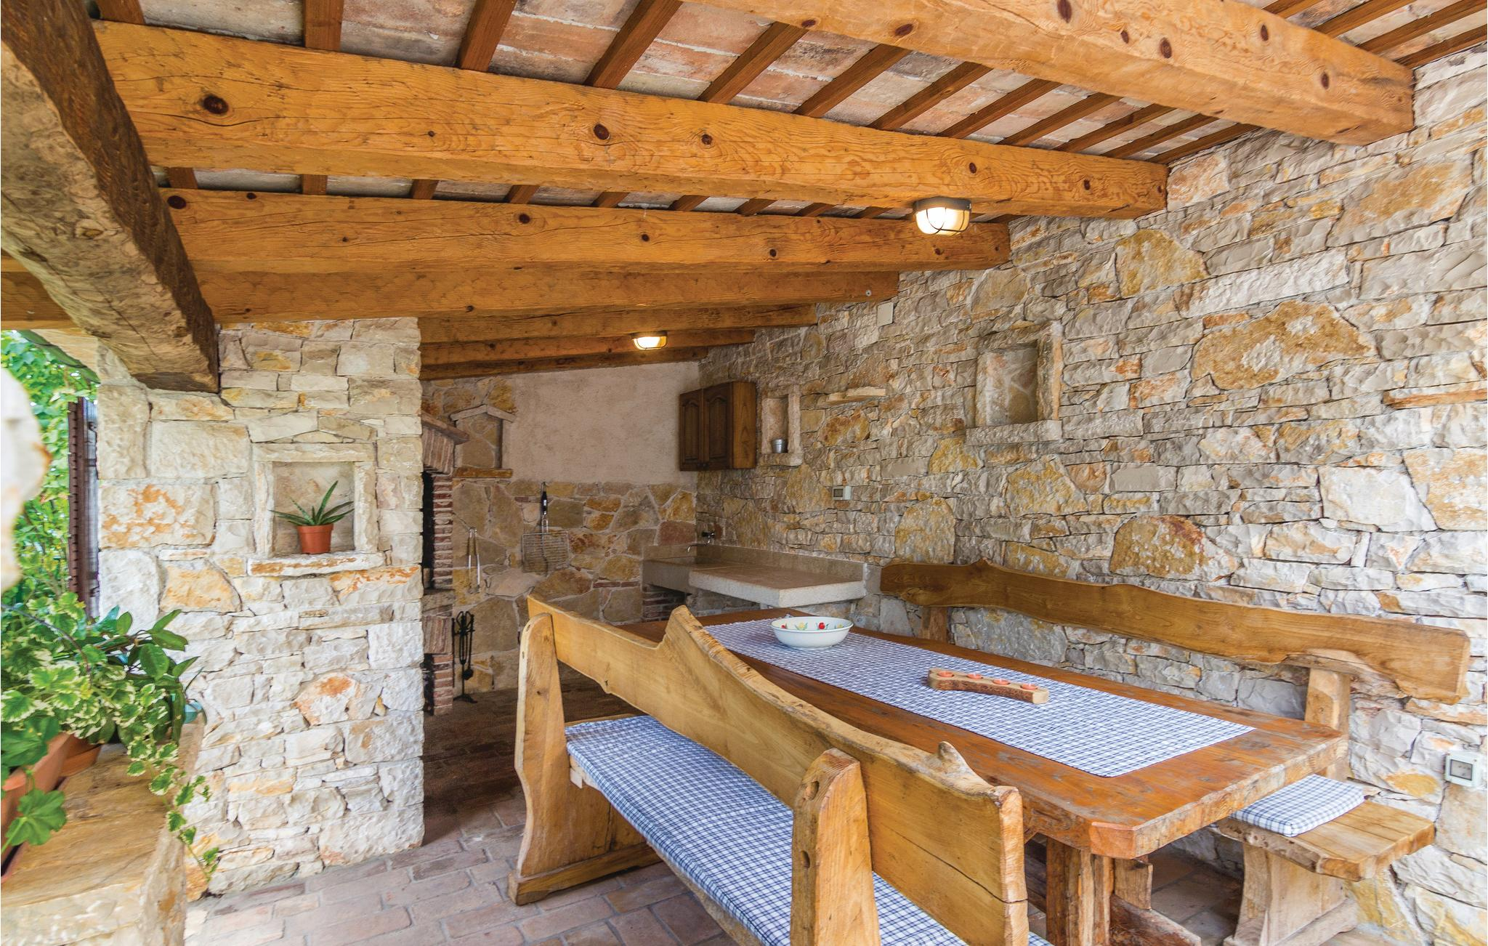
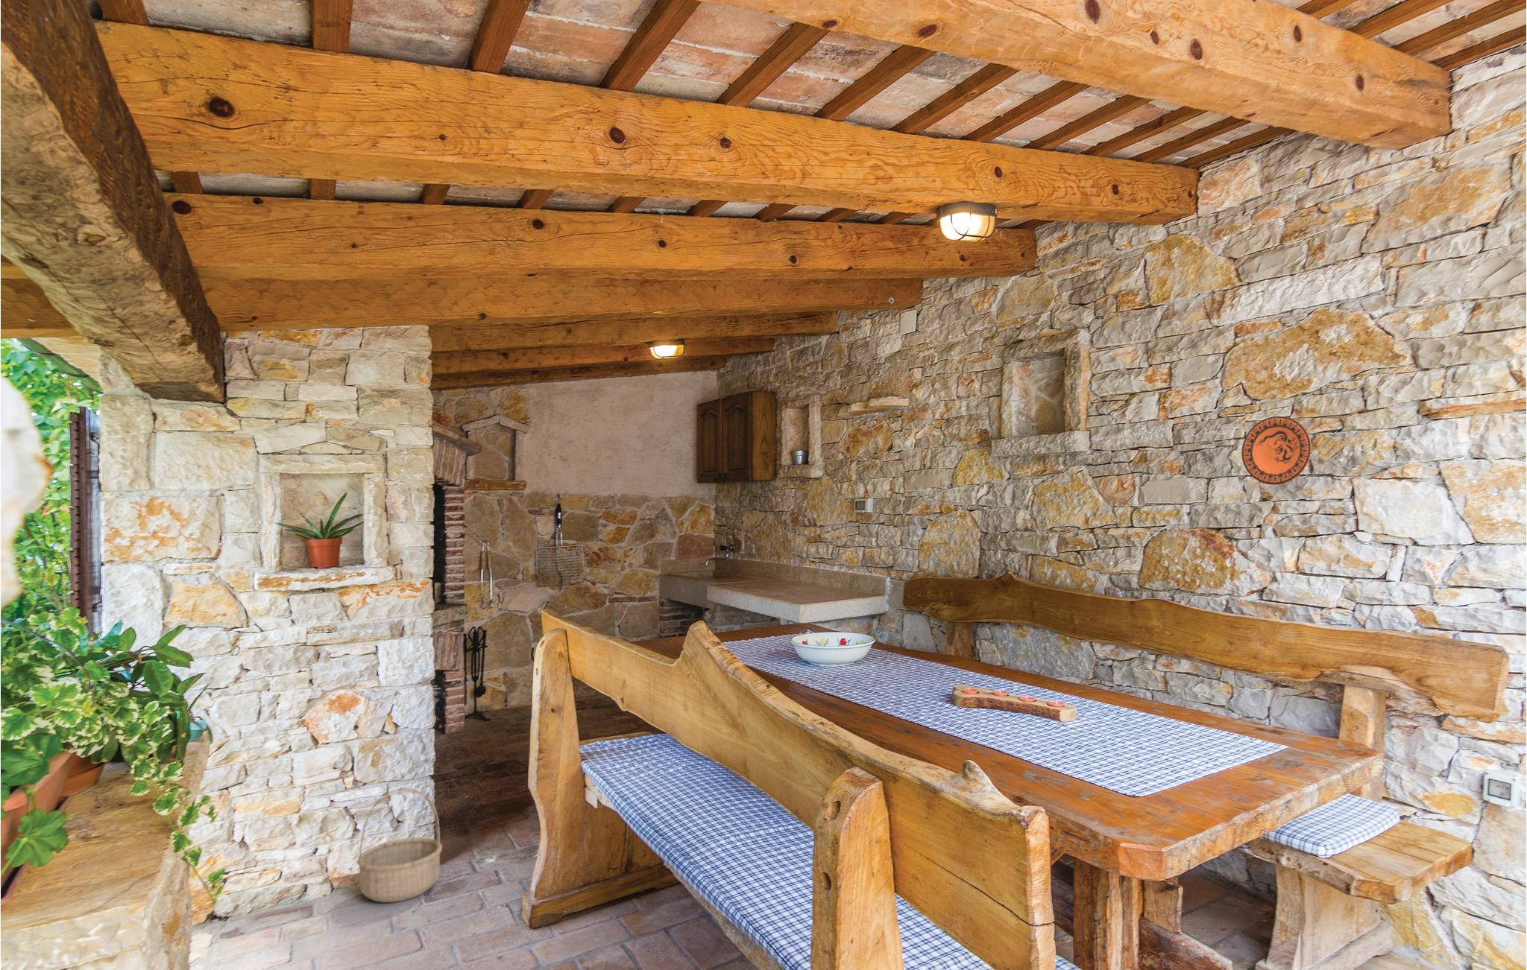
+ basket (401, 840)
+ decorative plate (1275, 451)
